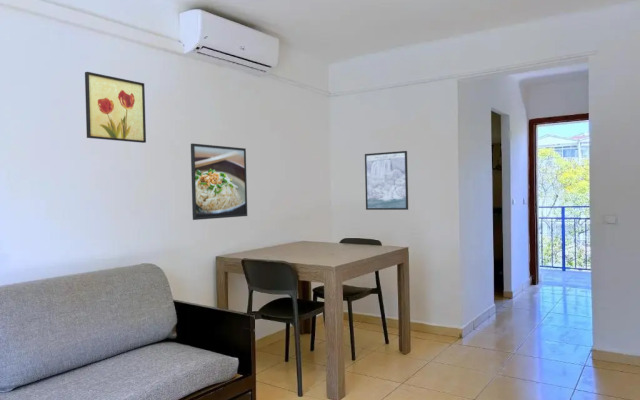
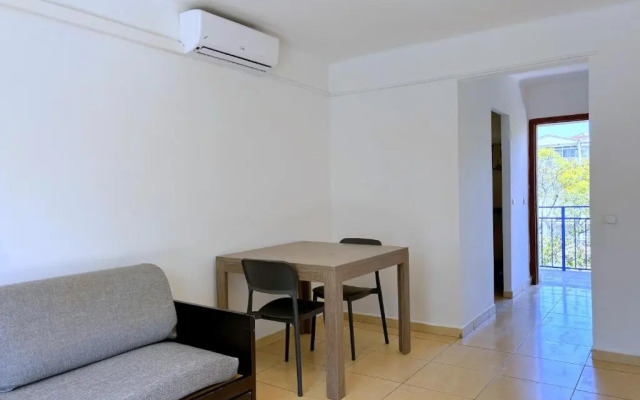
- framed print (386, 181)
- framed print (220, 182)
- wall art (116, 109)
